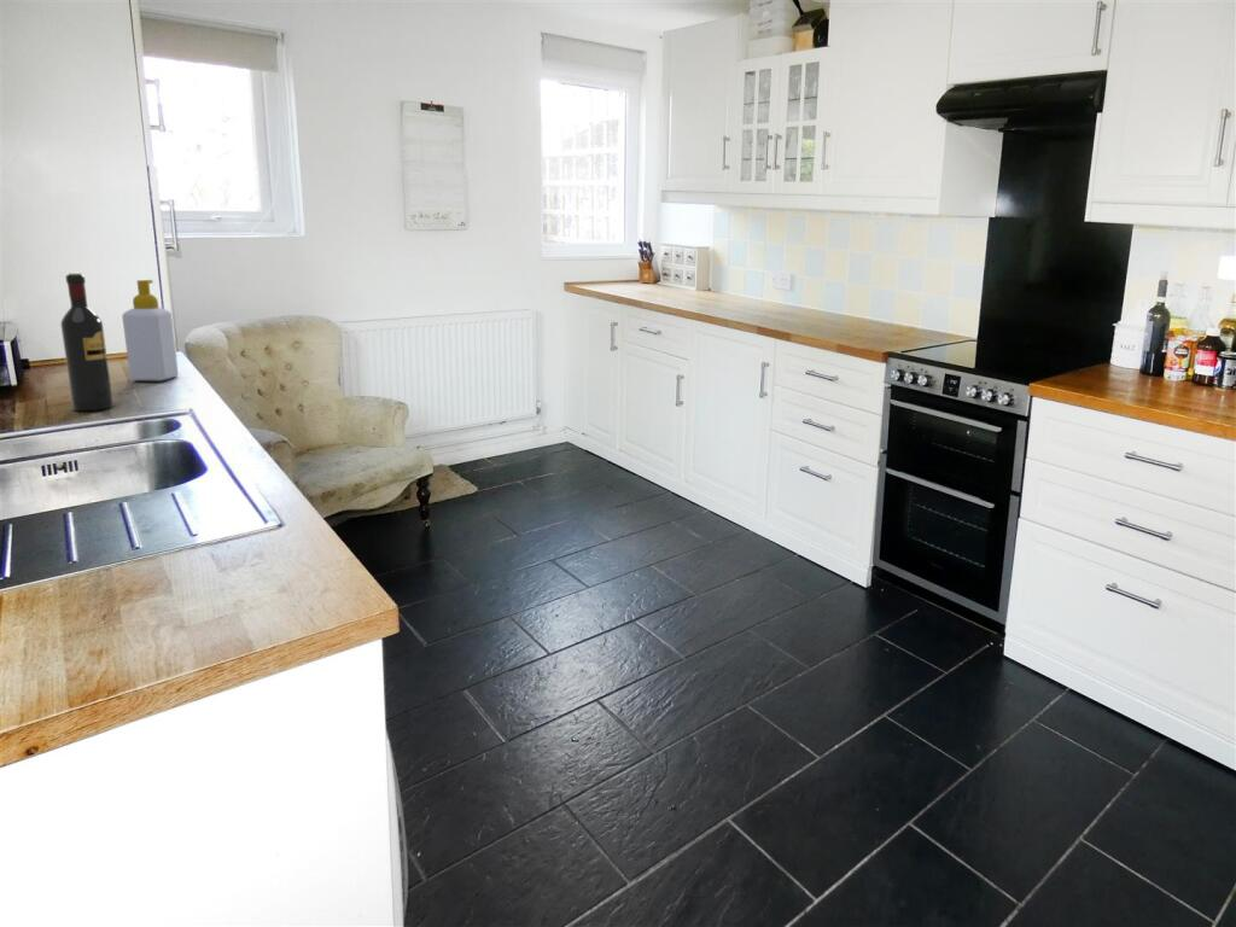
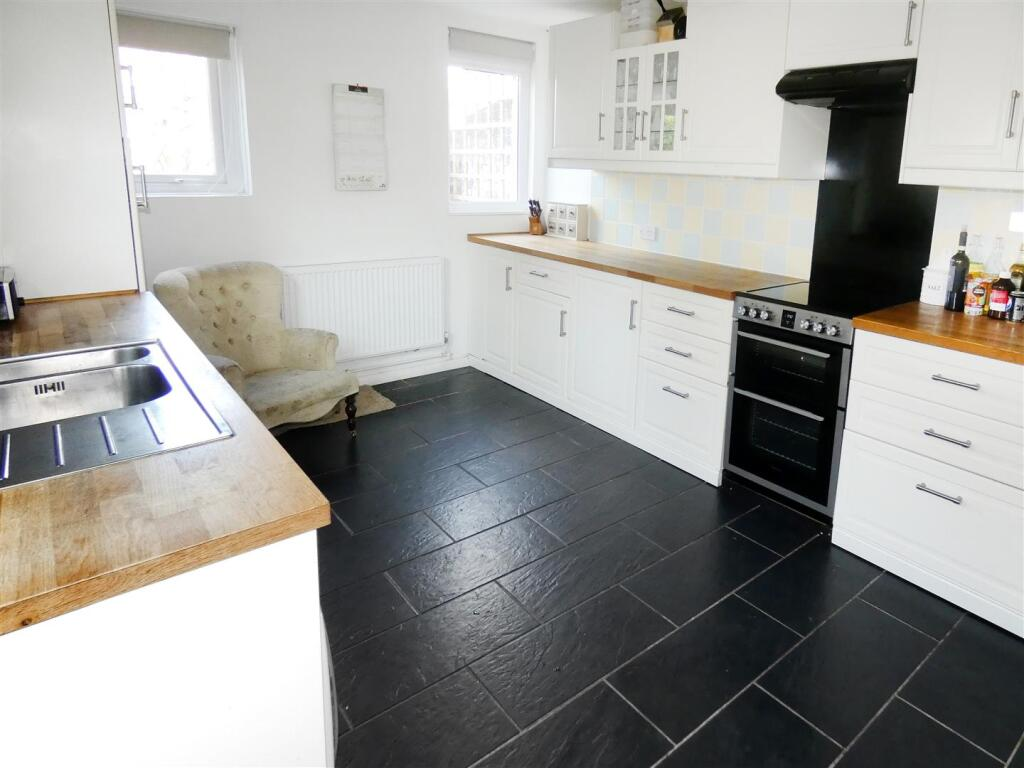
- wine bottle (83, 342)
- soap bottle (148, 330)
